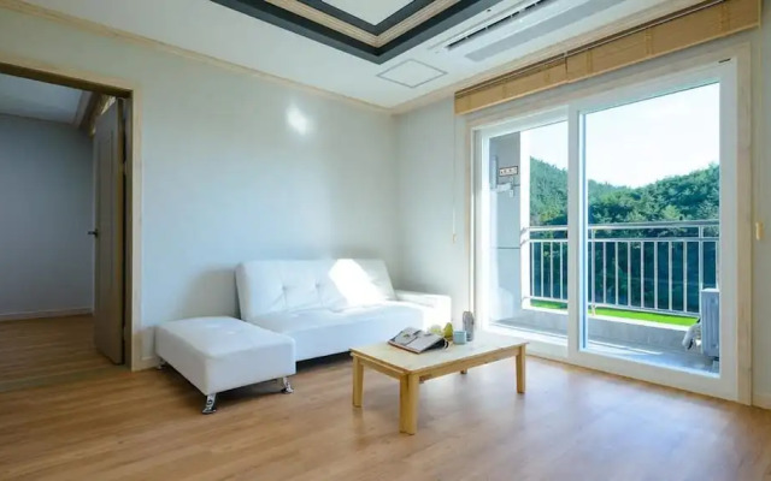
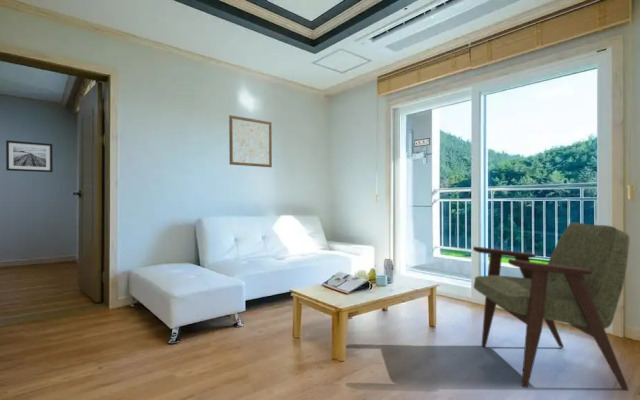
+ armchair (544, 294)
+ wall art (250, 143)
+ wall art (30, 156)
